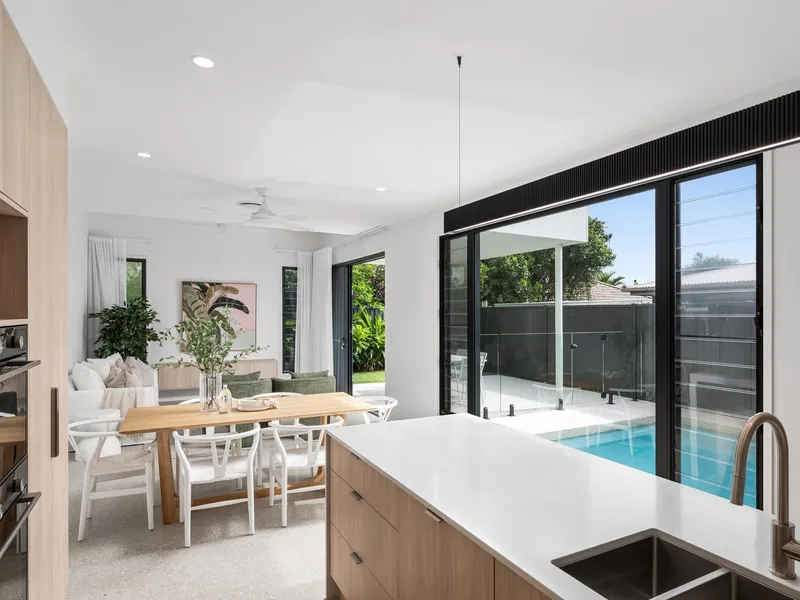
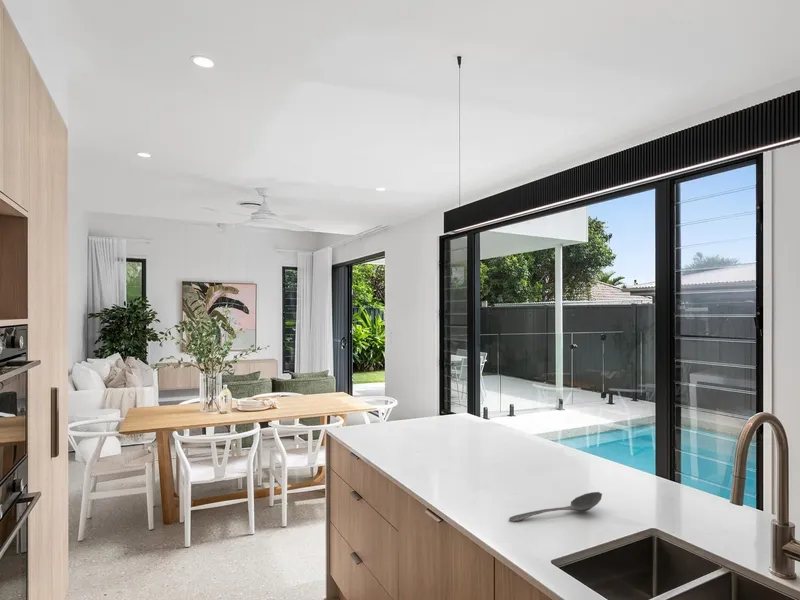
+ stirrer (556, 508)
